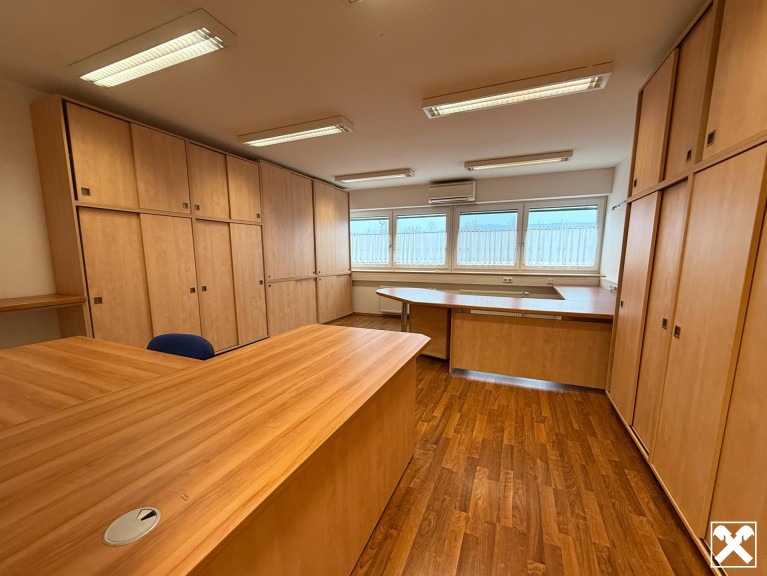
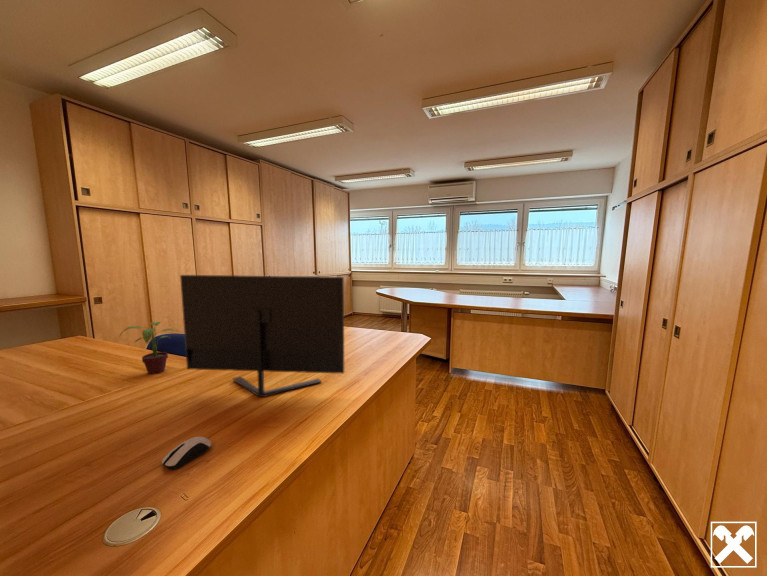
+ computer mouse (187, 449)
+ monitor (268, 334)
+ potted plant (153, 347)
